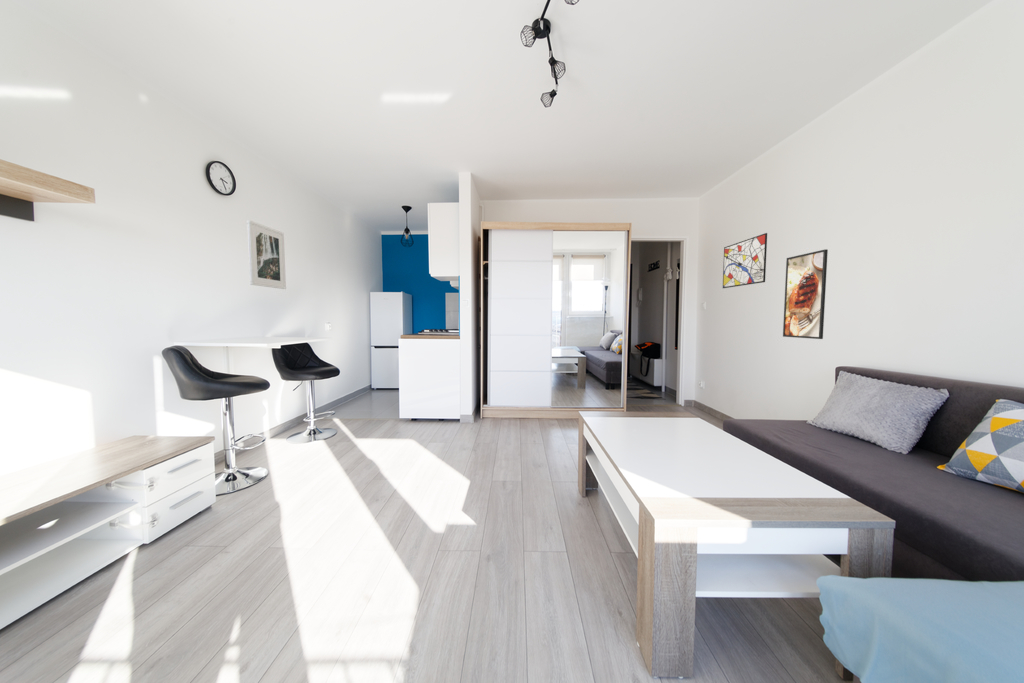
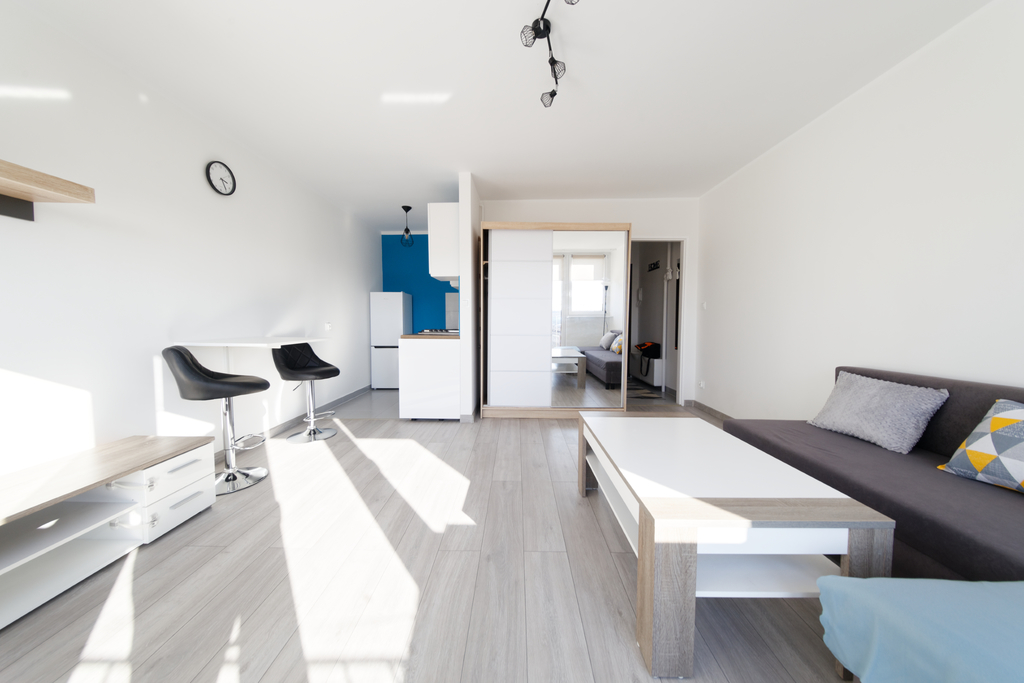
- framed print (803, 296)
- wall art (742, 263)
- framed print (268, 257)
